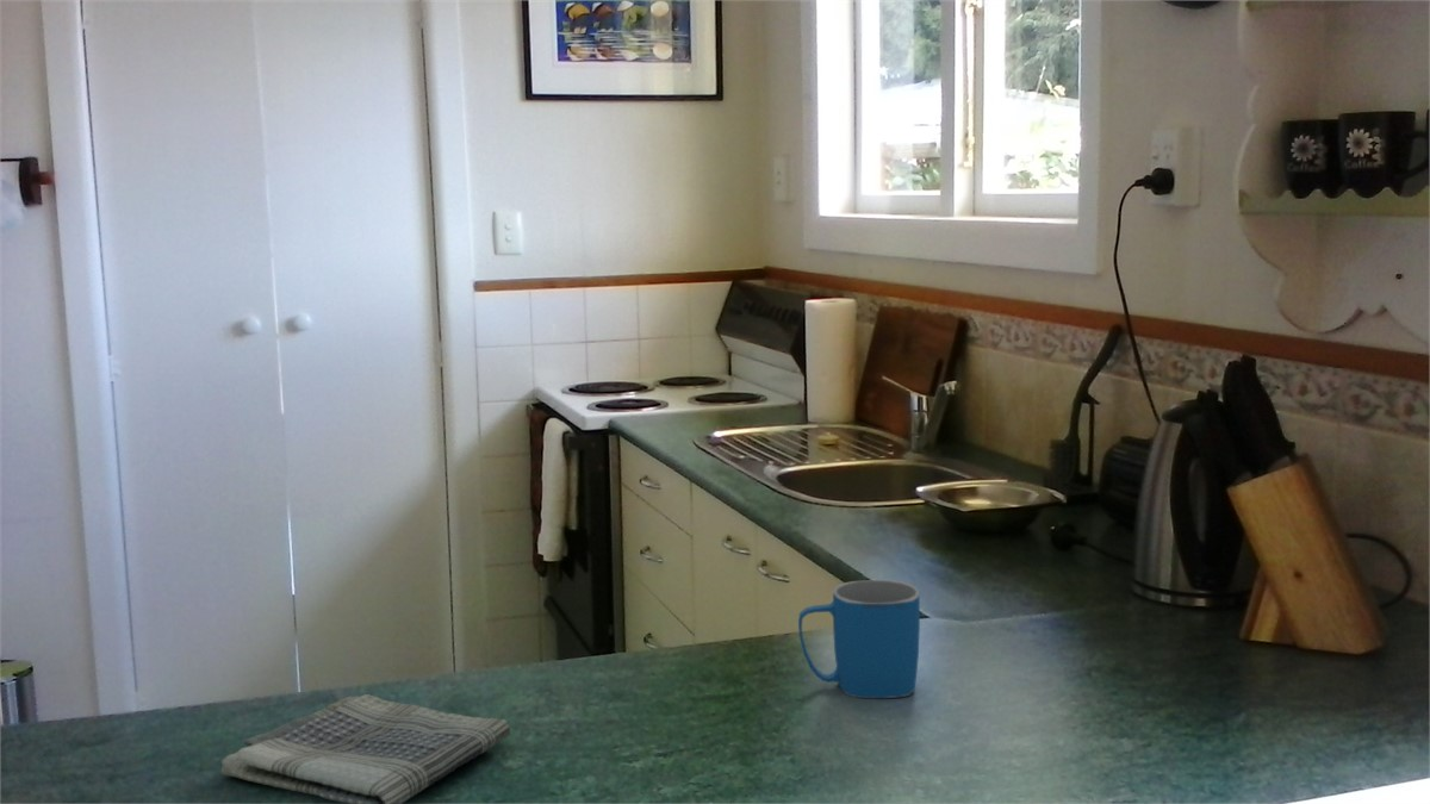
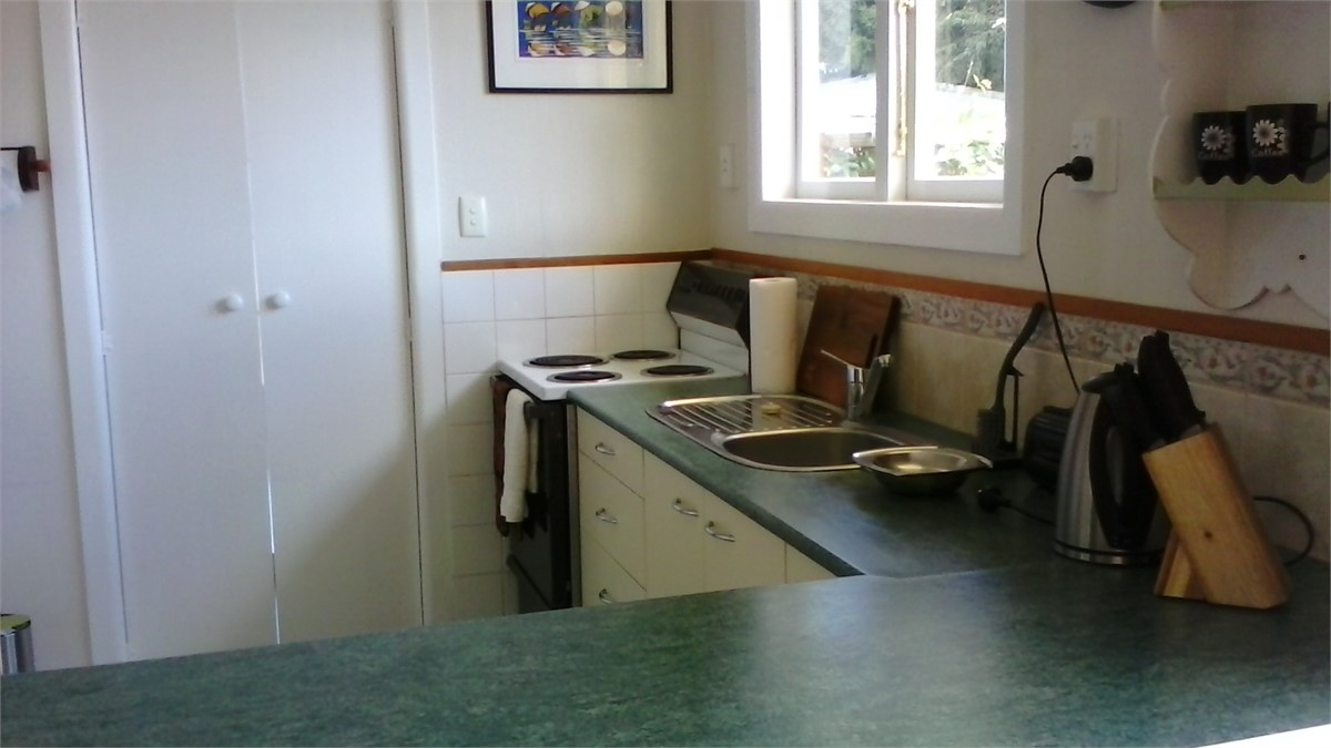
- mug (859, 638)
- dish towel (367, 741)
